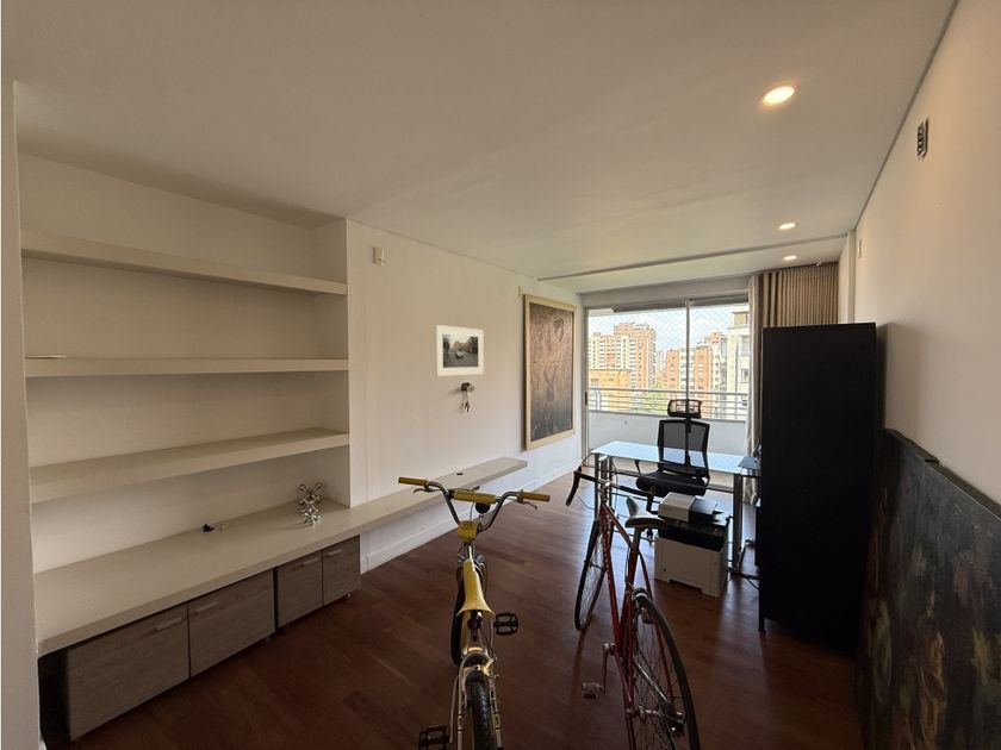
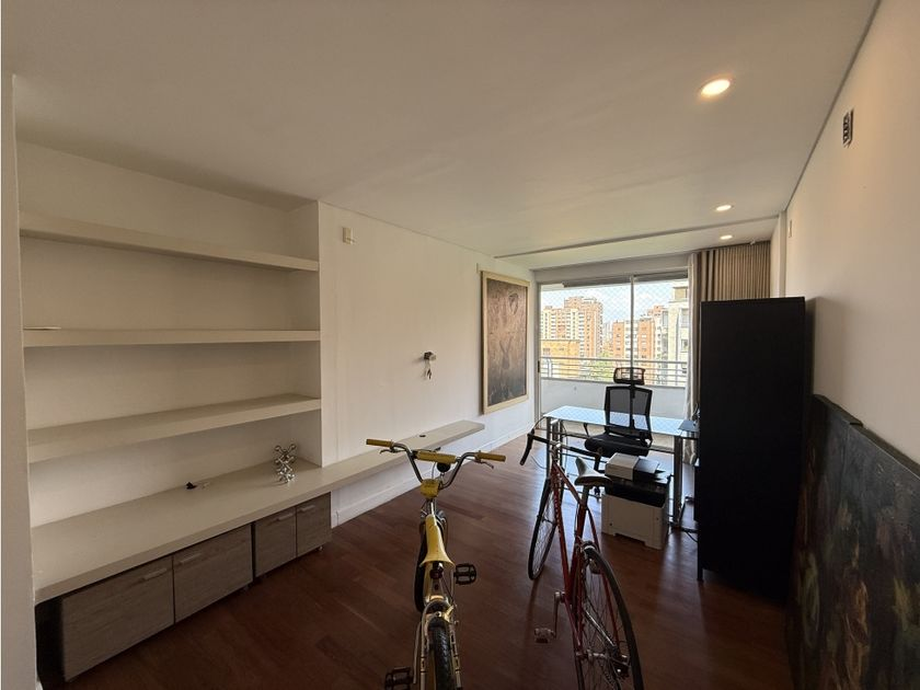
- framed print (460, 351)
